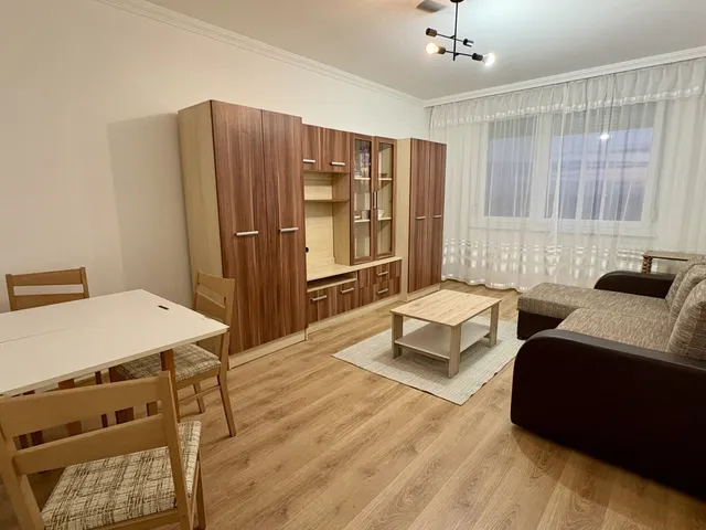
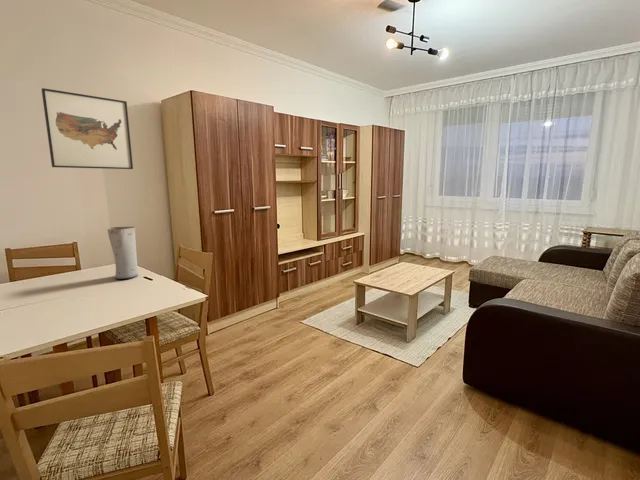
+ vase (123, 252)
+ wall art (91, 132)
